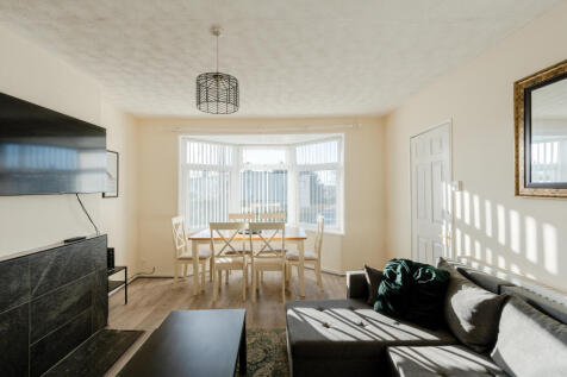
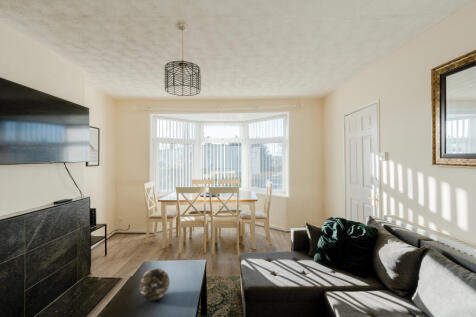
+ decorative orb (154, 283)
